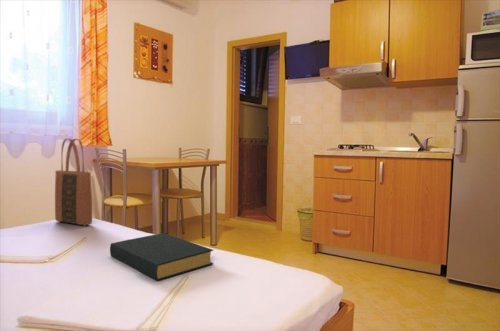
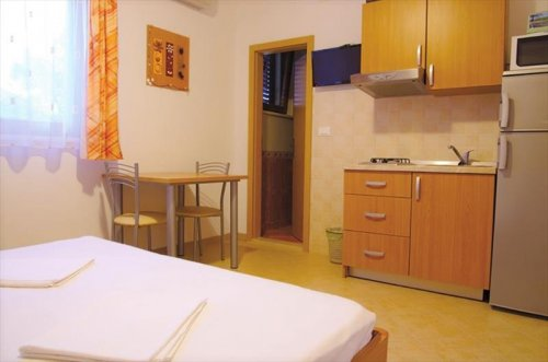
- hardback book (160, 253)
- tote bag (72, 181)
